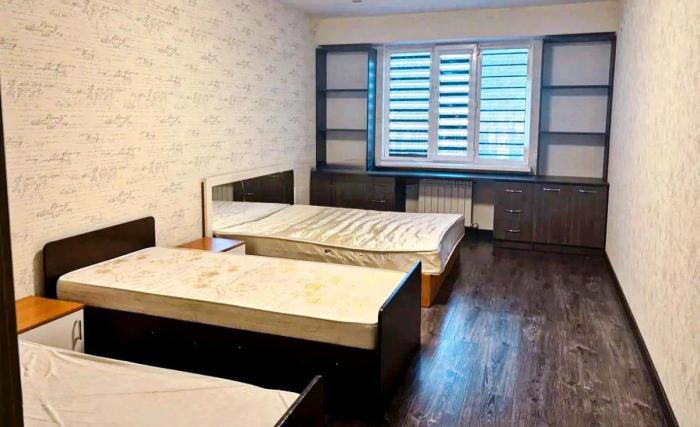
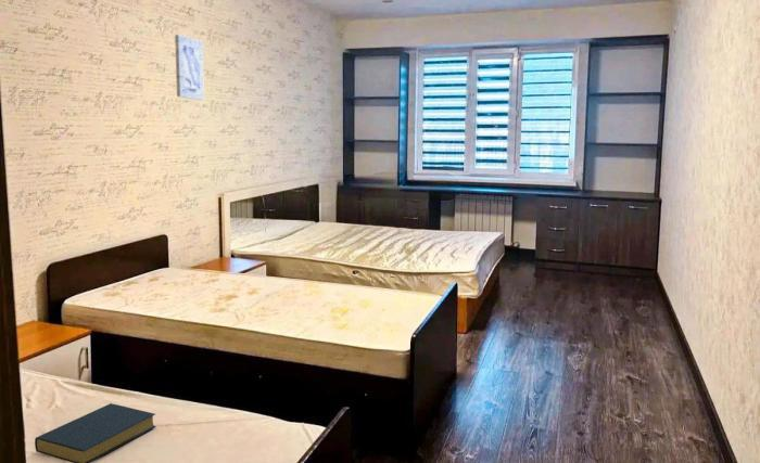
+ hardback book (98, 432)
+ wall art (190, 68)
